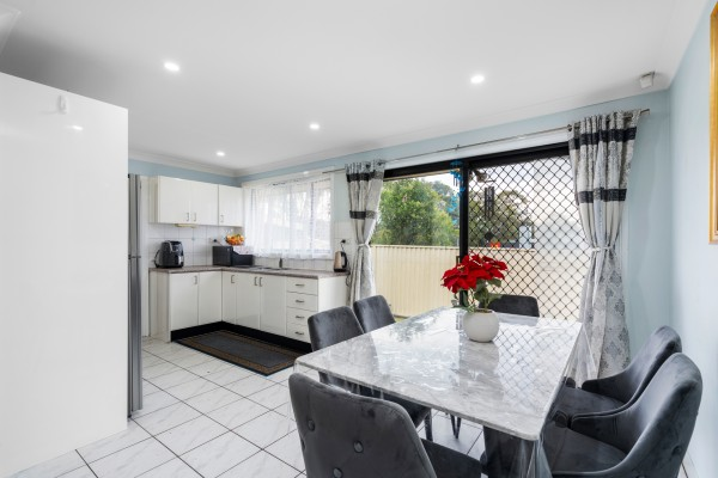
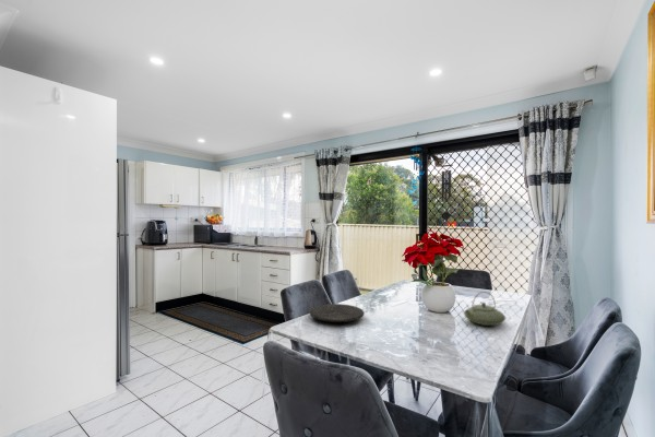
+ plate (336, 314)
+ teapot (481, 307)
